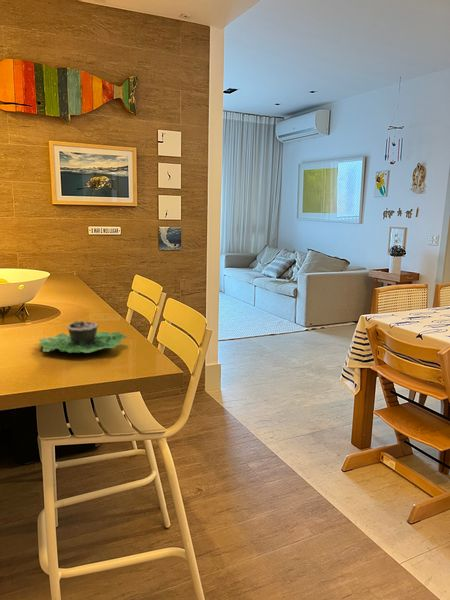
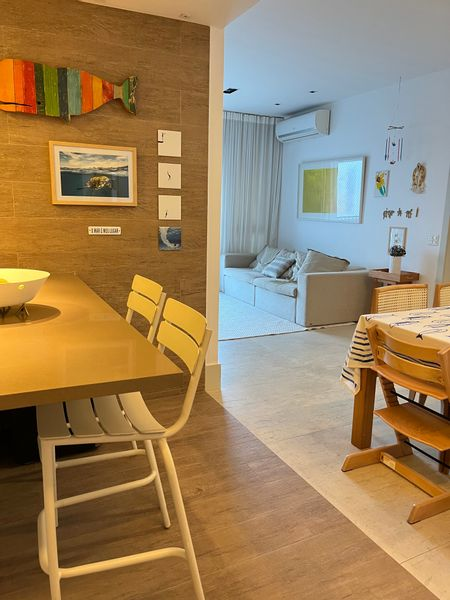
- succulent planter (80, 334)
